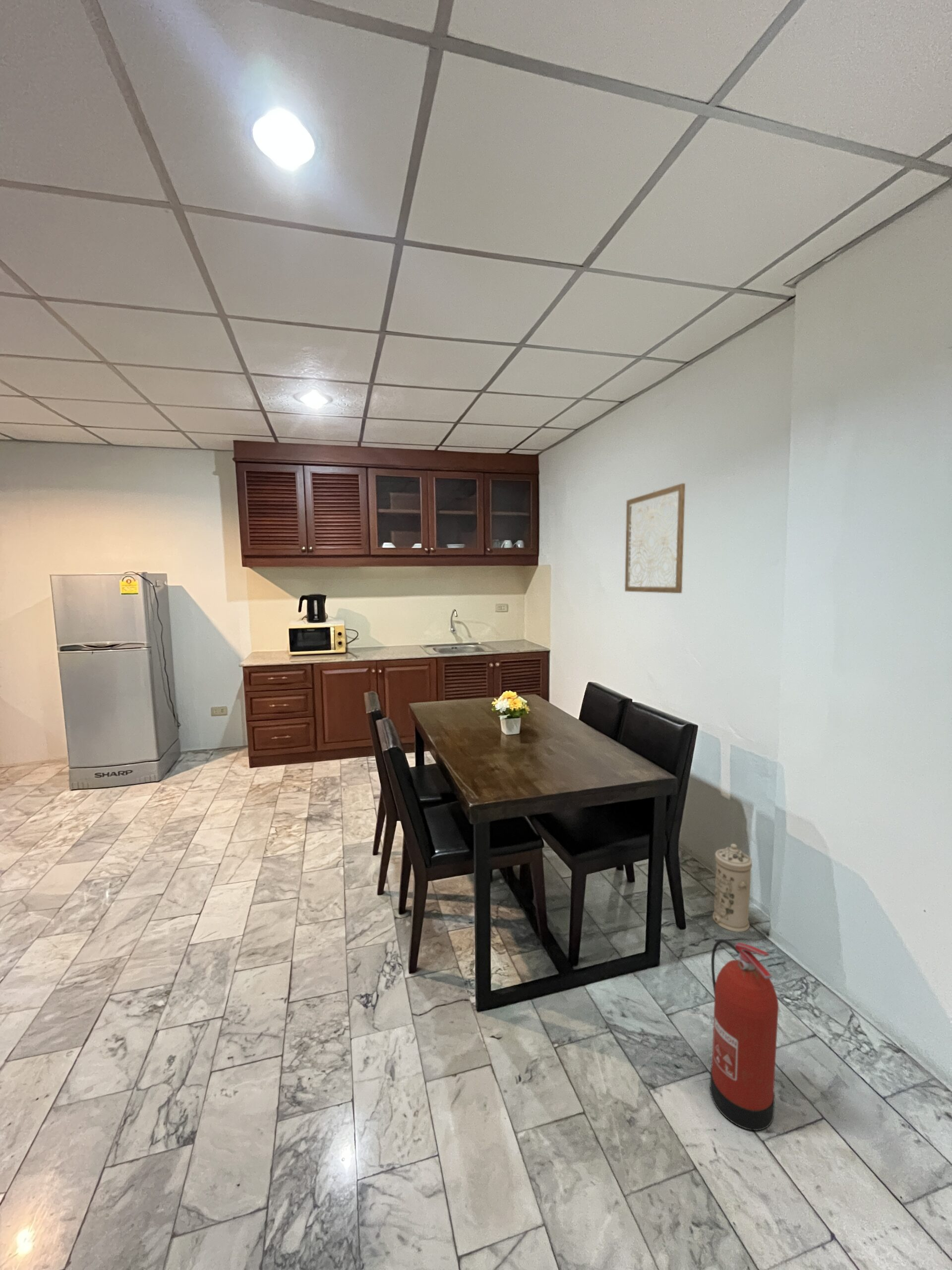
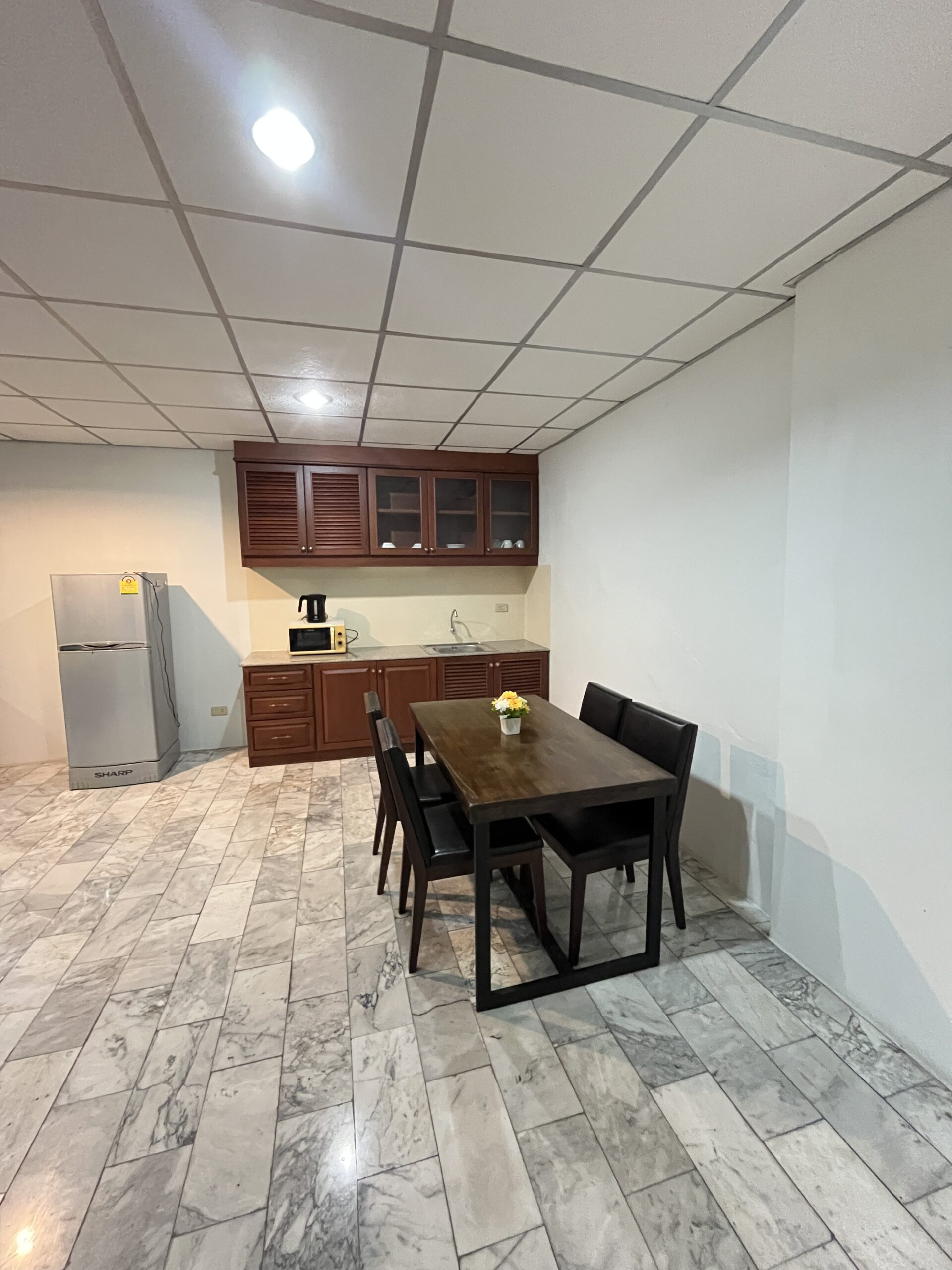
- fire extinguisher (736, 1012)
- water filter (732, 883)
- wall art (654, 541)
